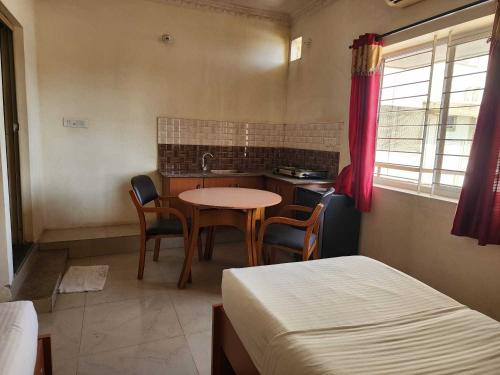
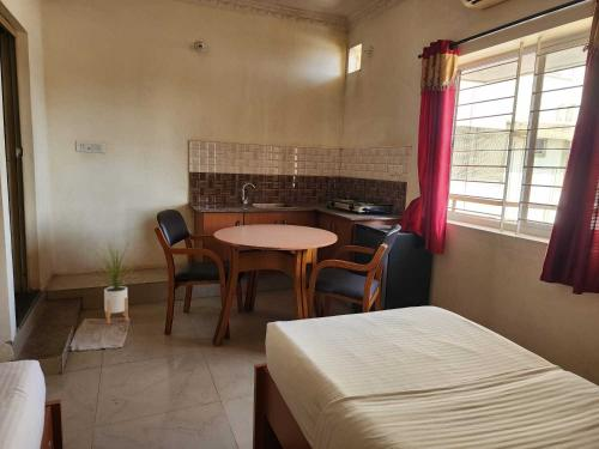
+ house plant (116, 278)
